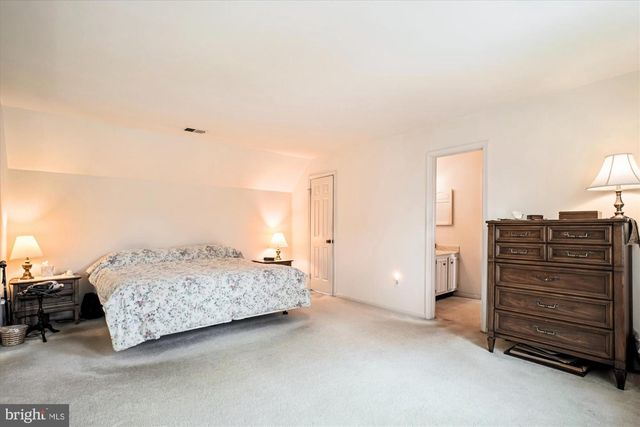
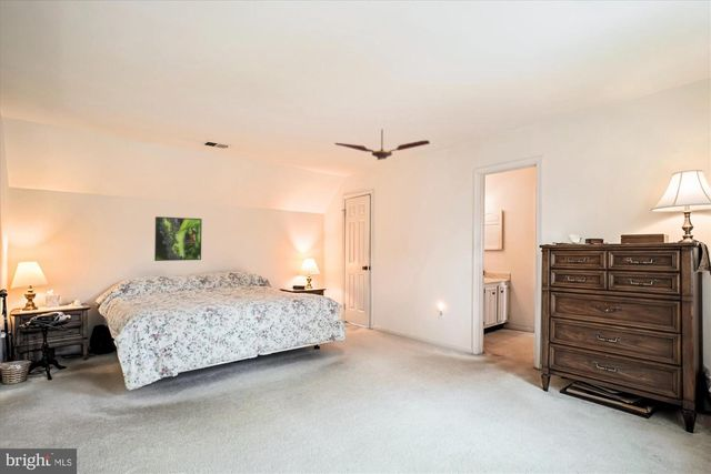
+ ceiling fan (381, 145)
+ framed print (179, 239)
